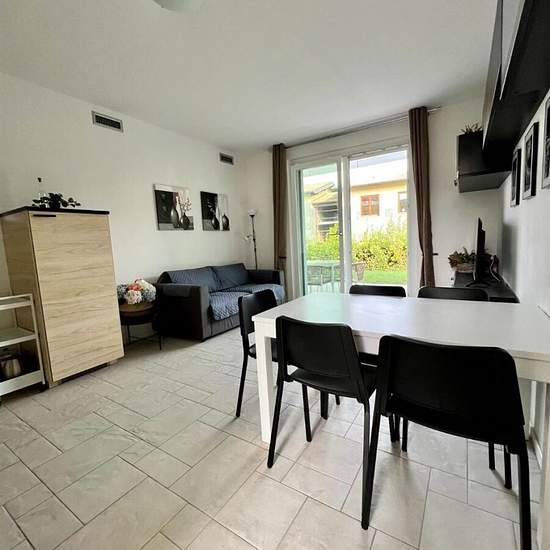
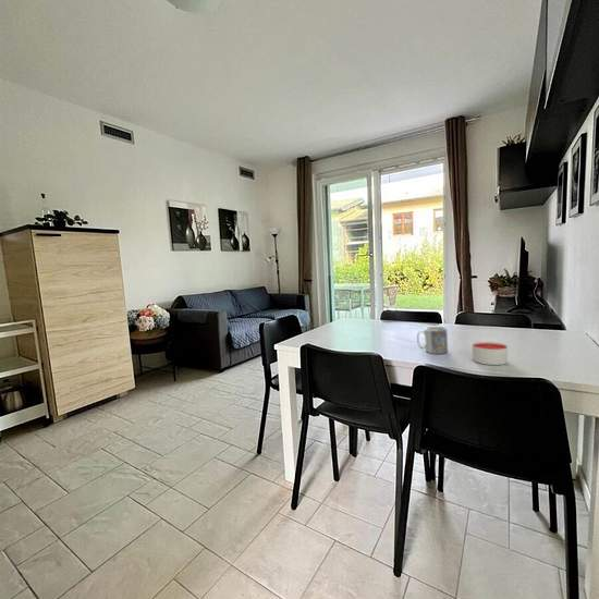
+ mug (433, 340)
+ candle (489, 352)
